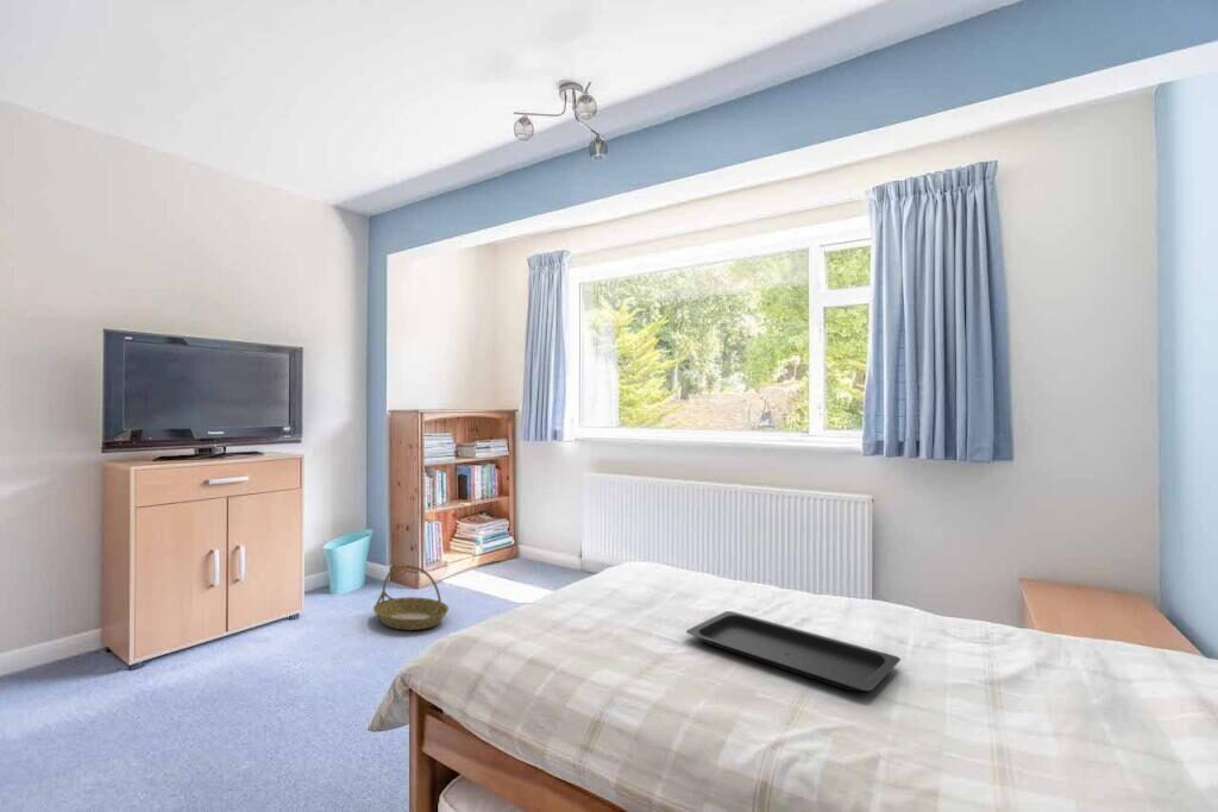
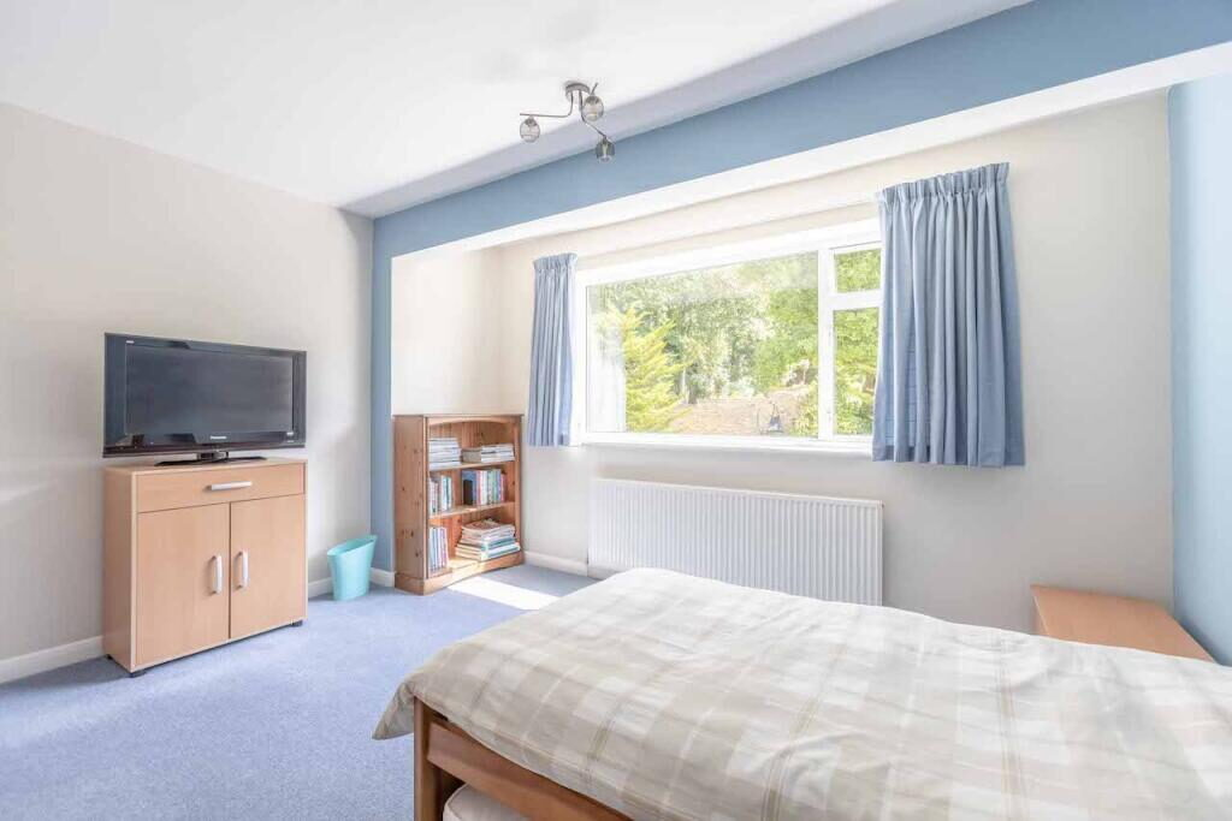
- basket (410, 597)
- serving tray (786, 648)
